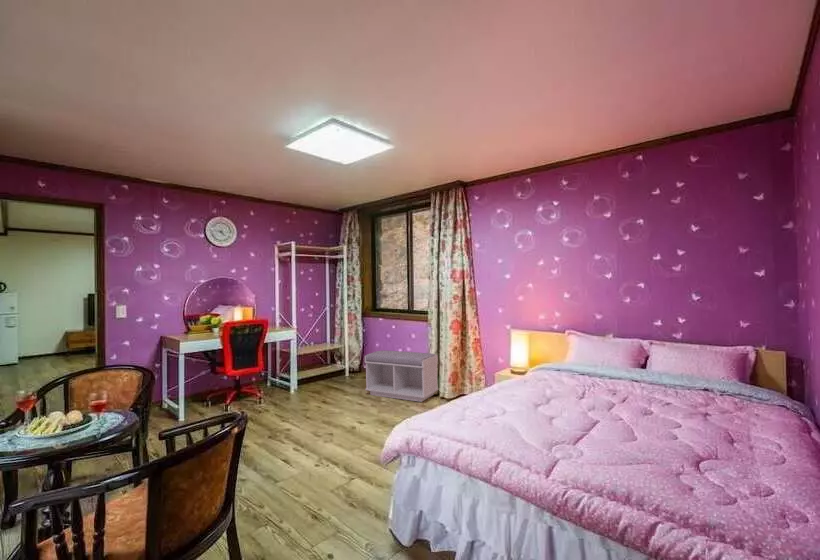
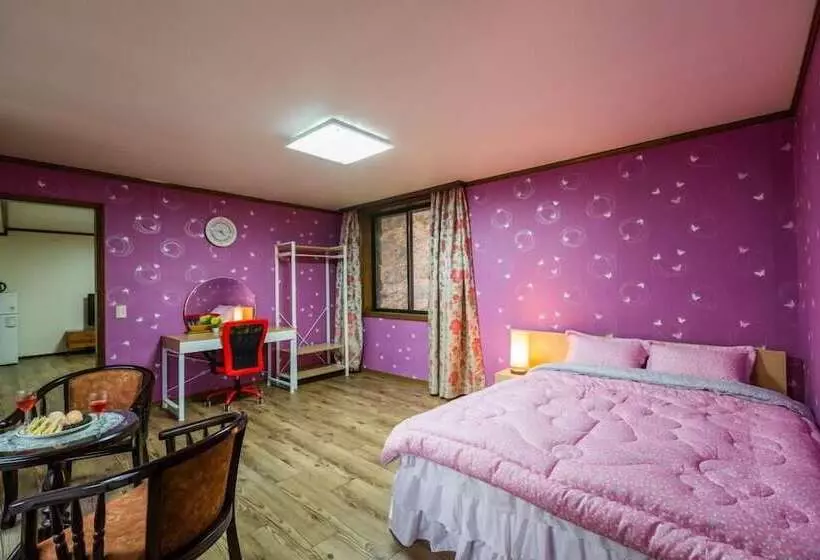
- bench (401, 373)
